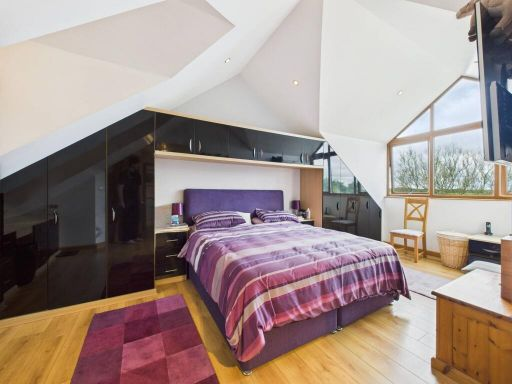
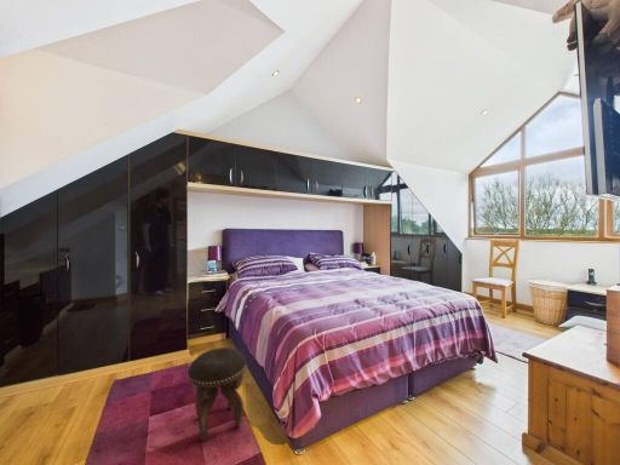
+ footstool (217, 388)
